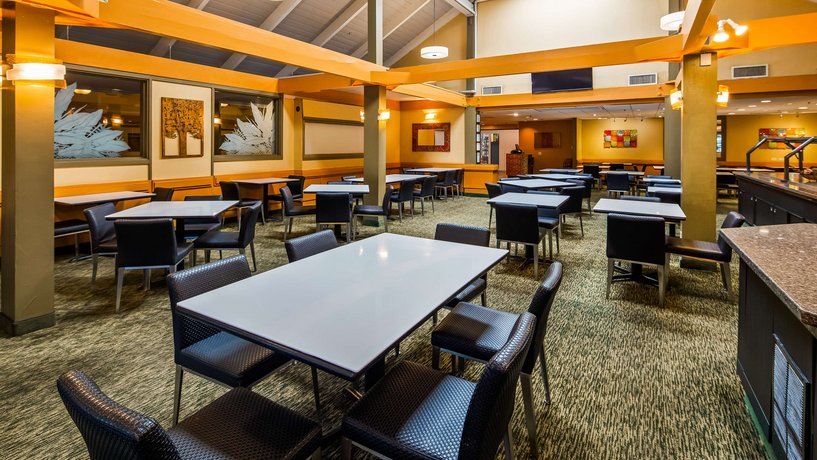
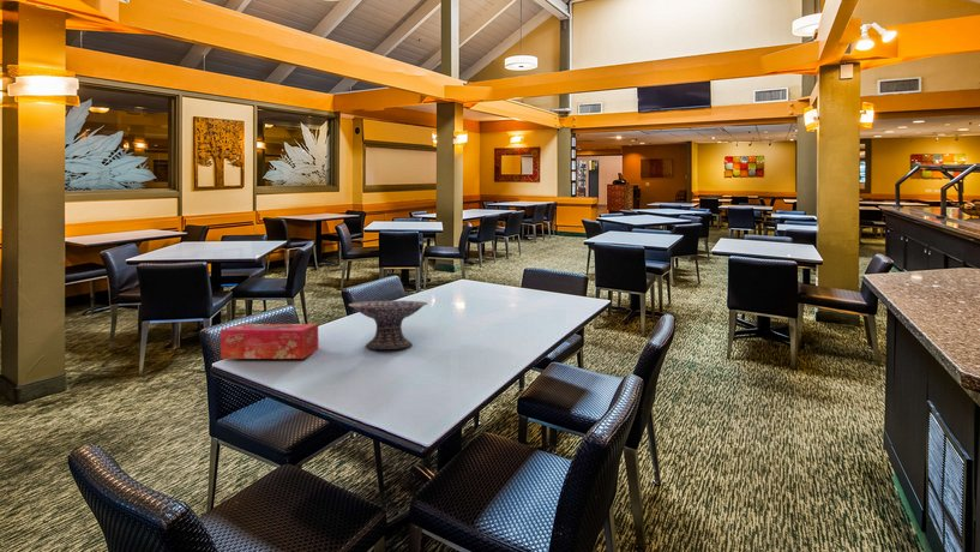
+ tissue box (271, 340)
+ decorative bowl (389, 324)
